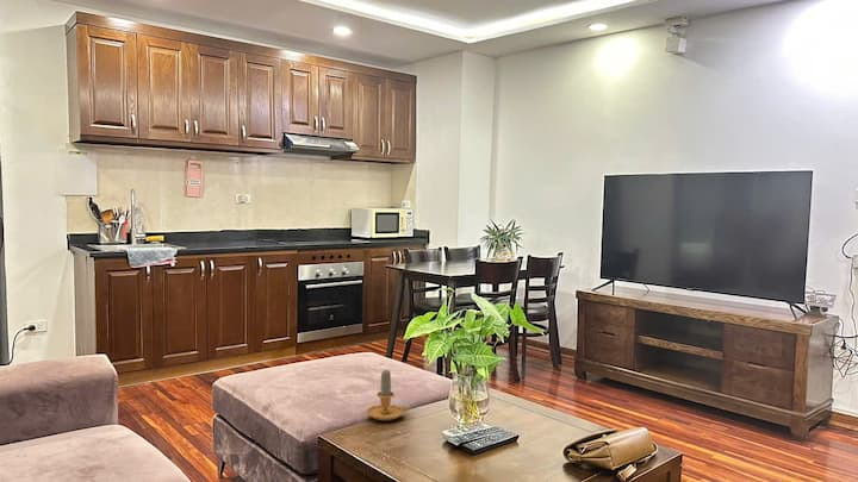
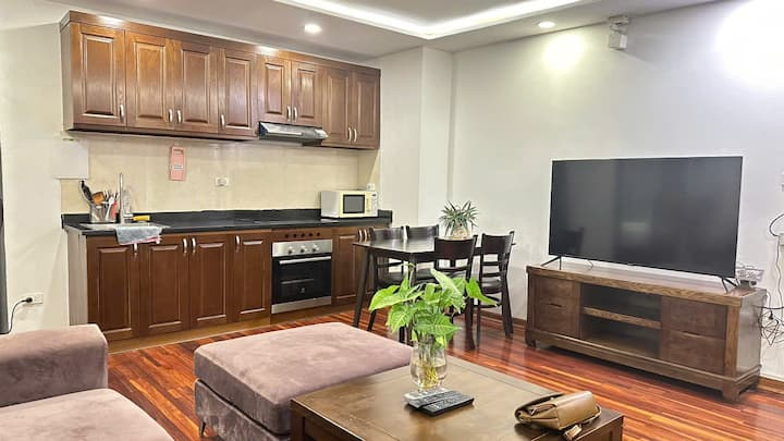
- candle (388, 393)
